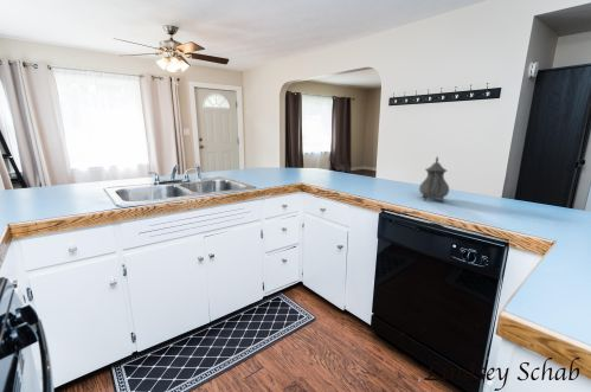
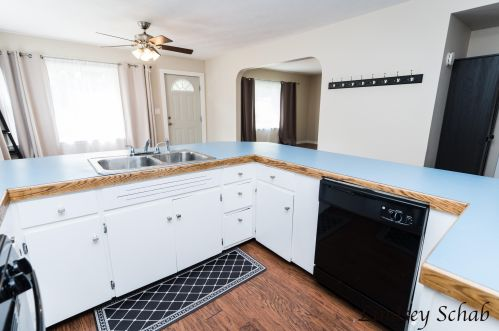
- teapot (435, 178)
